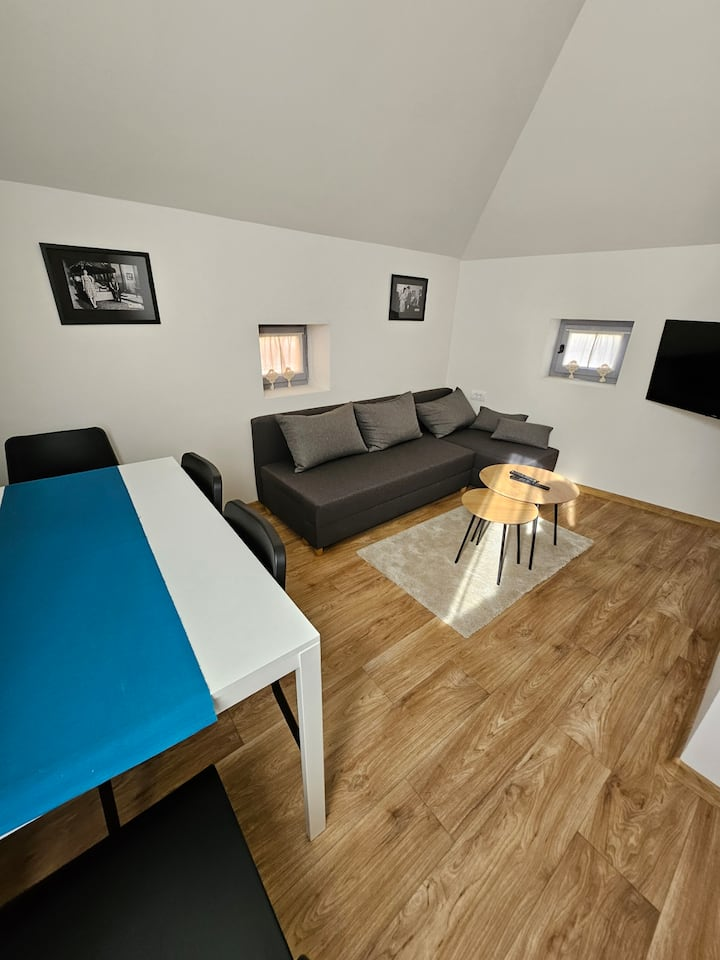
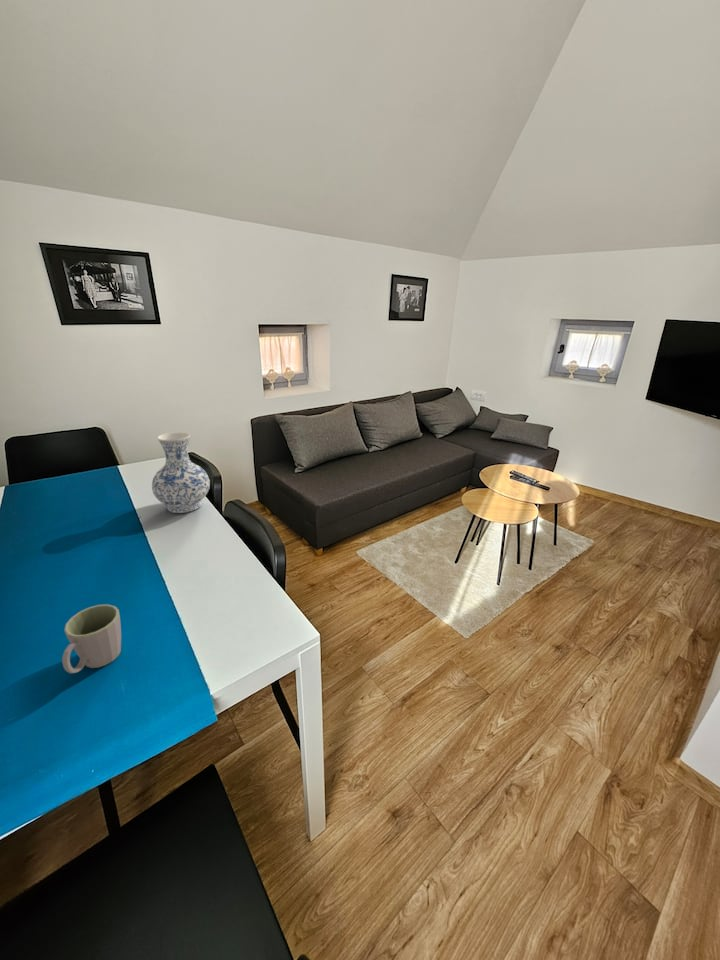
+ vase (179, 472)
+ mug (91, 644)
